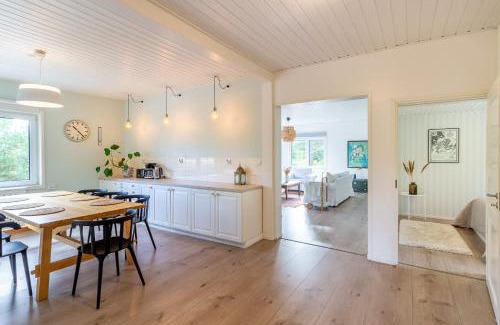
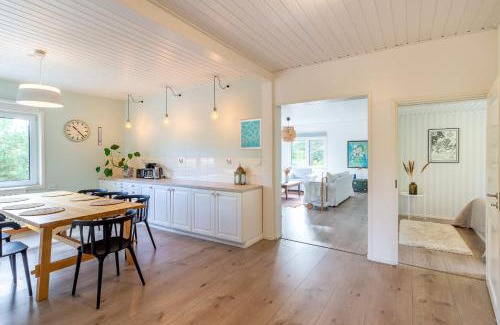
+ wall art (250, 134)
